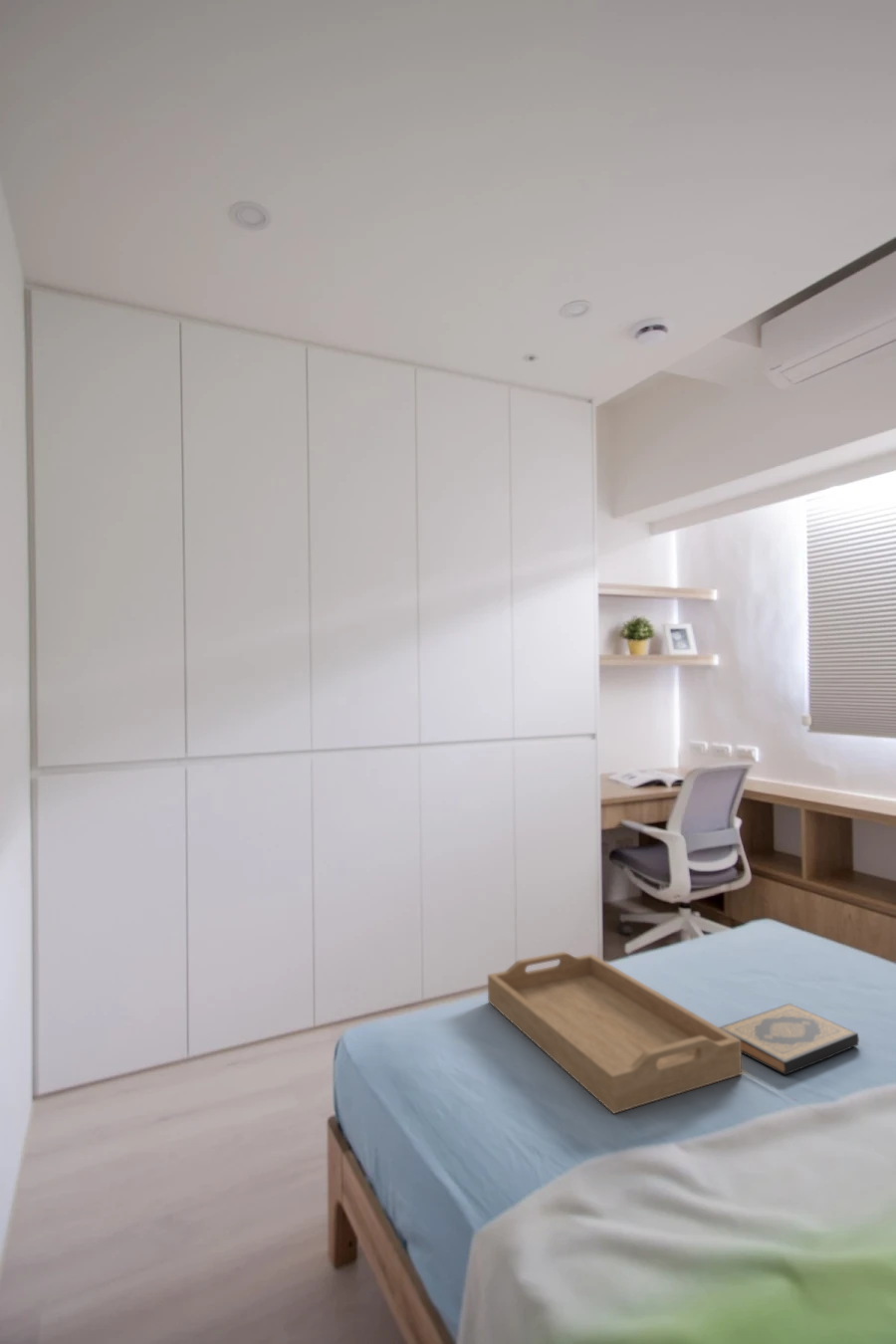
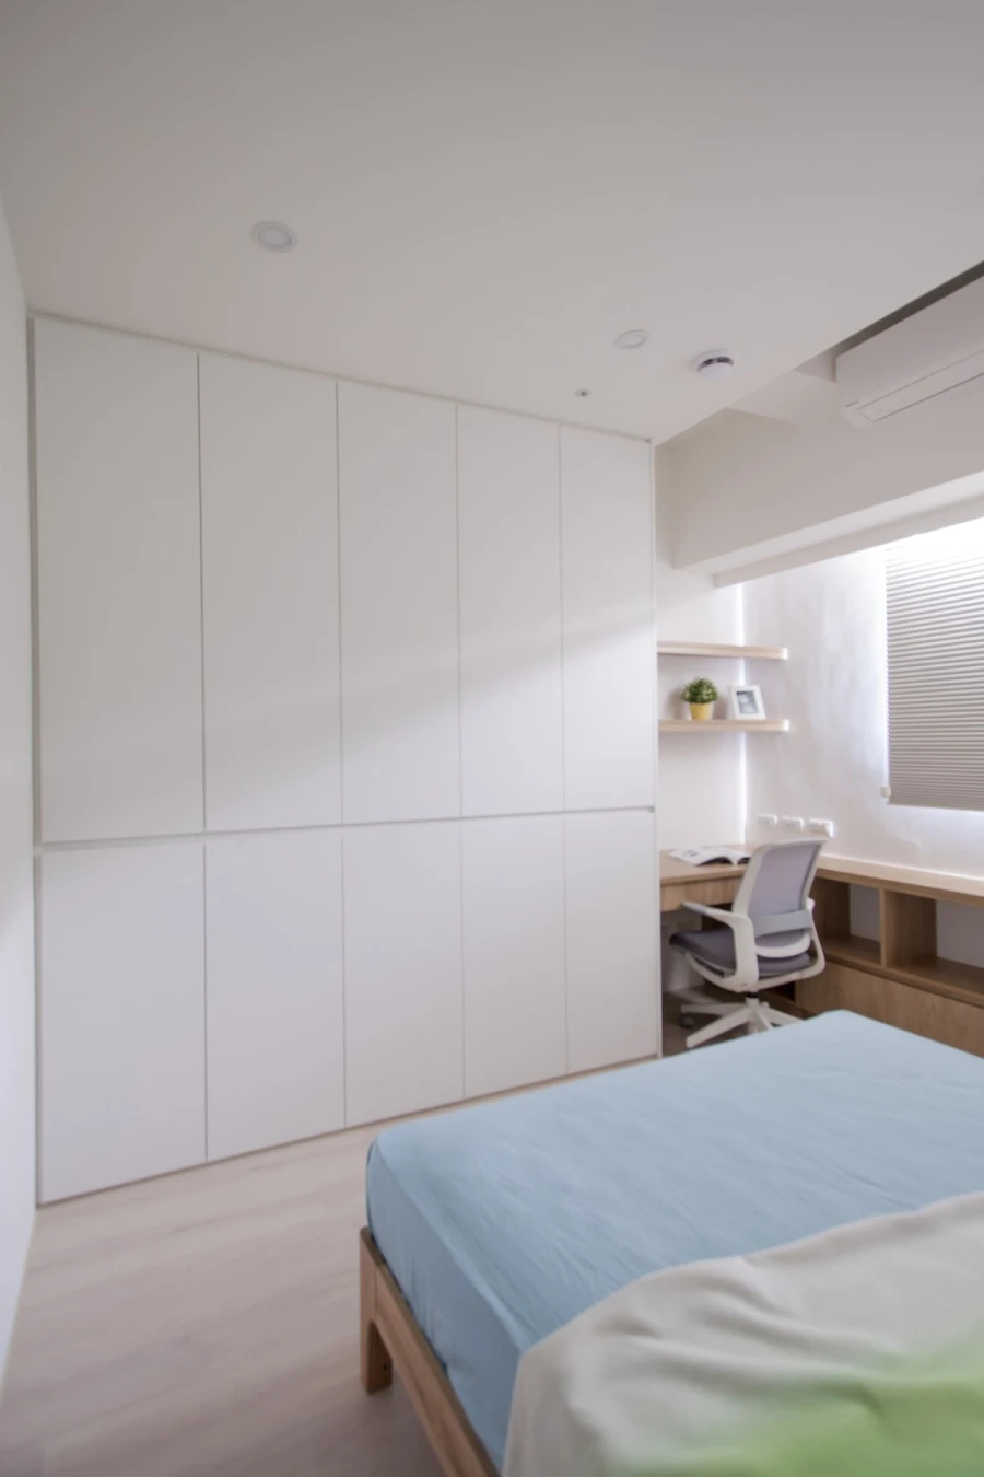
- hardback book (787, 1036)
- serving tray (600, 1013)
